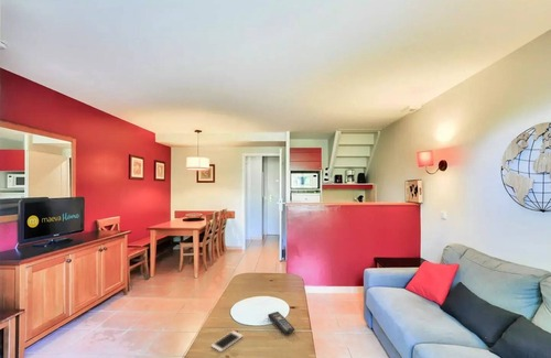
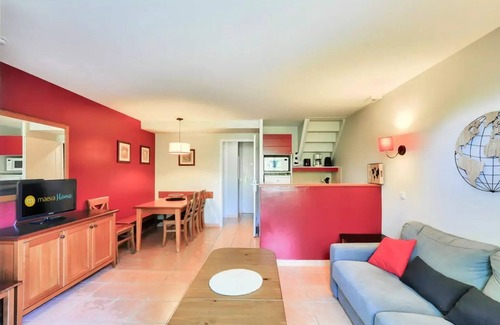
- cell phone (227, 340)
- remote control (280, 322)
